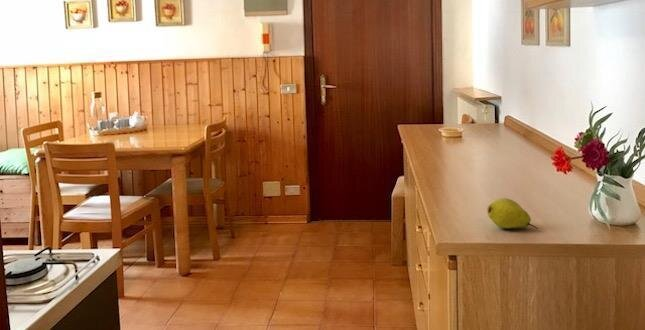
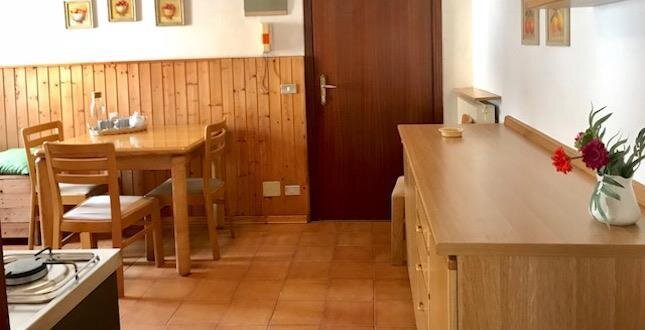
- fruit (512, 213)
